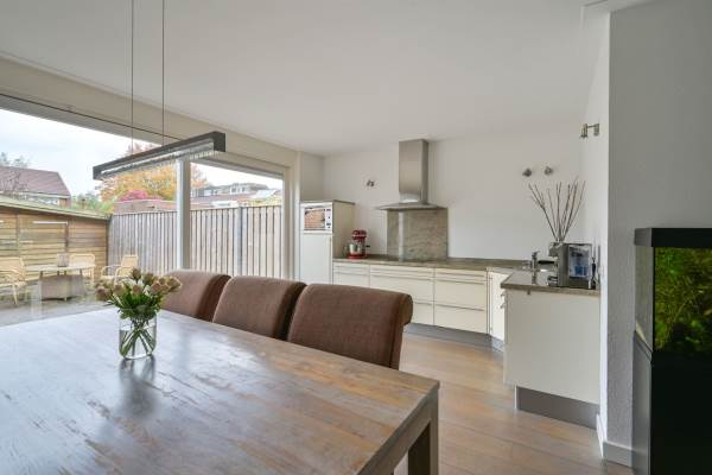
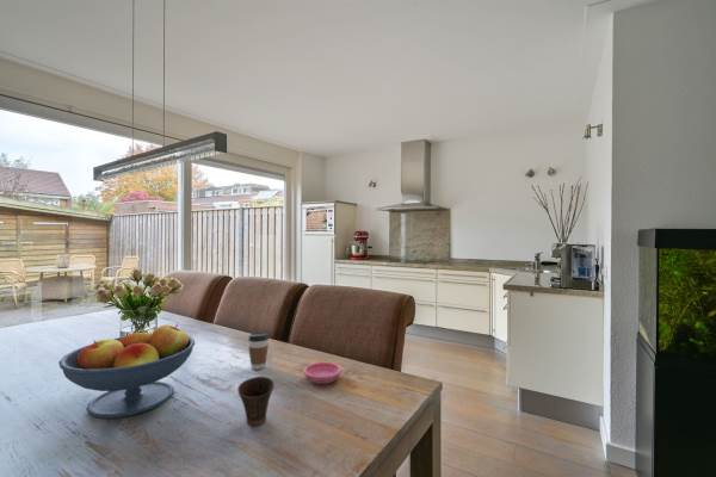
+ cup (255, 403)
+ fruit bowl (132, 365)
+ coffee cup (258, 349)
+ saucer (322, 373)
